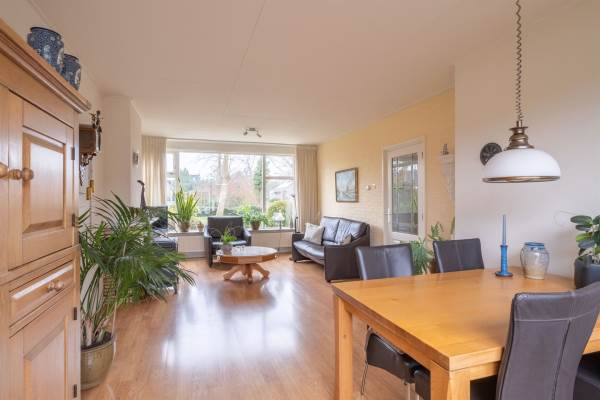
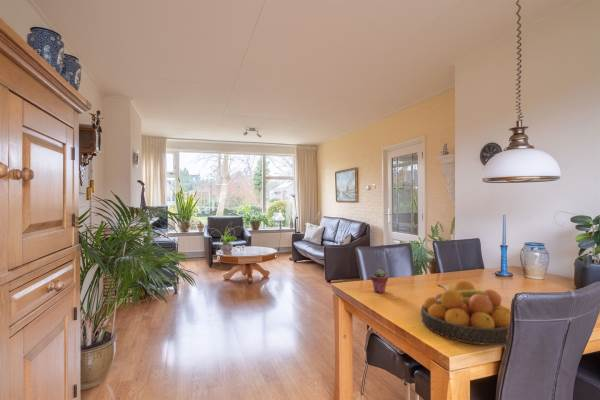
+ potted succulent (379, 280)
+ fruit bowl (468, 306)
